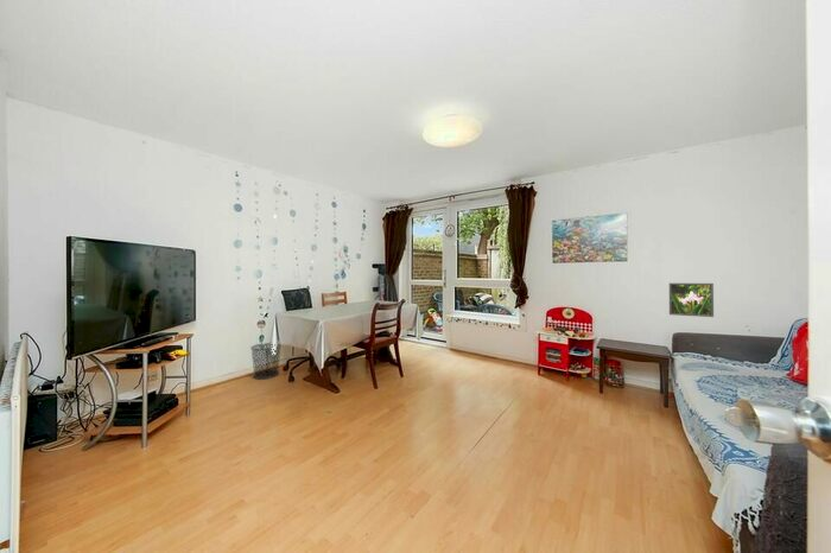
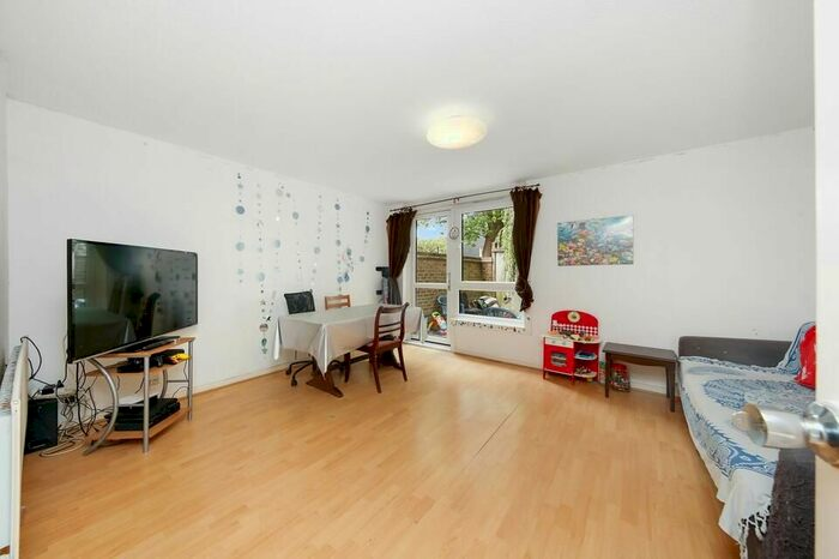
- waste bin (266, 360)
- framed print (690, 299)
